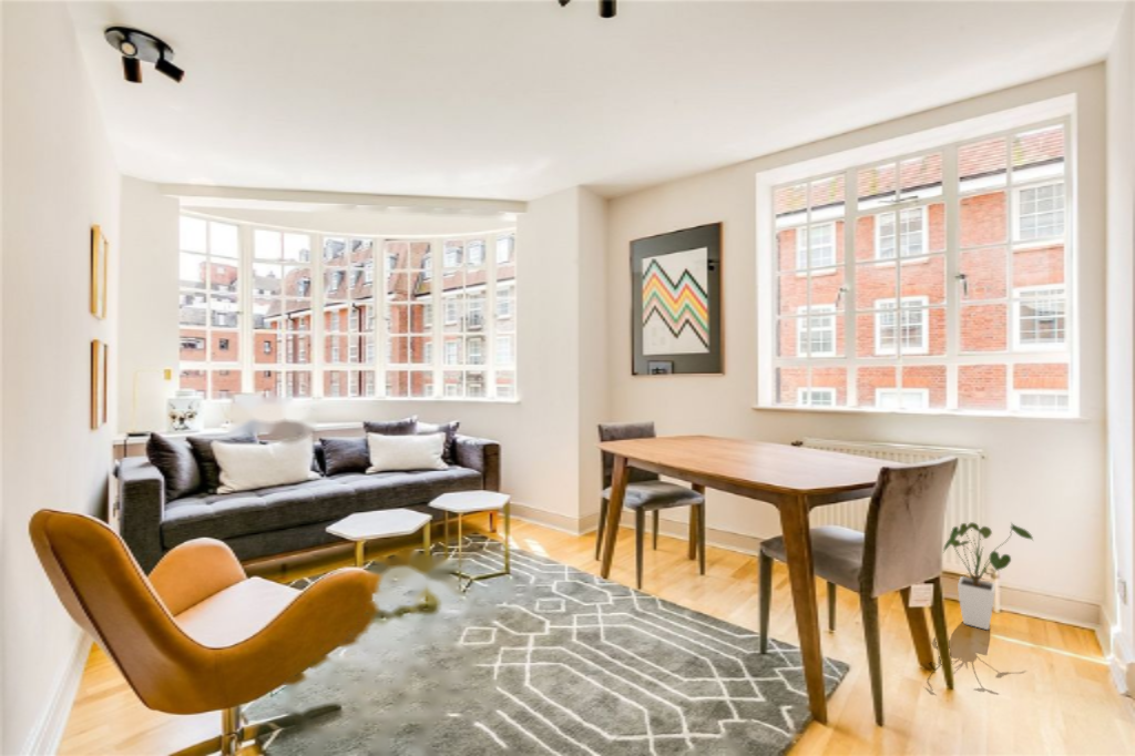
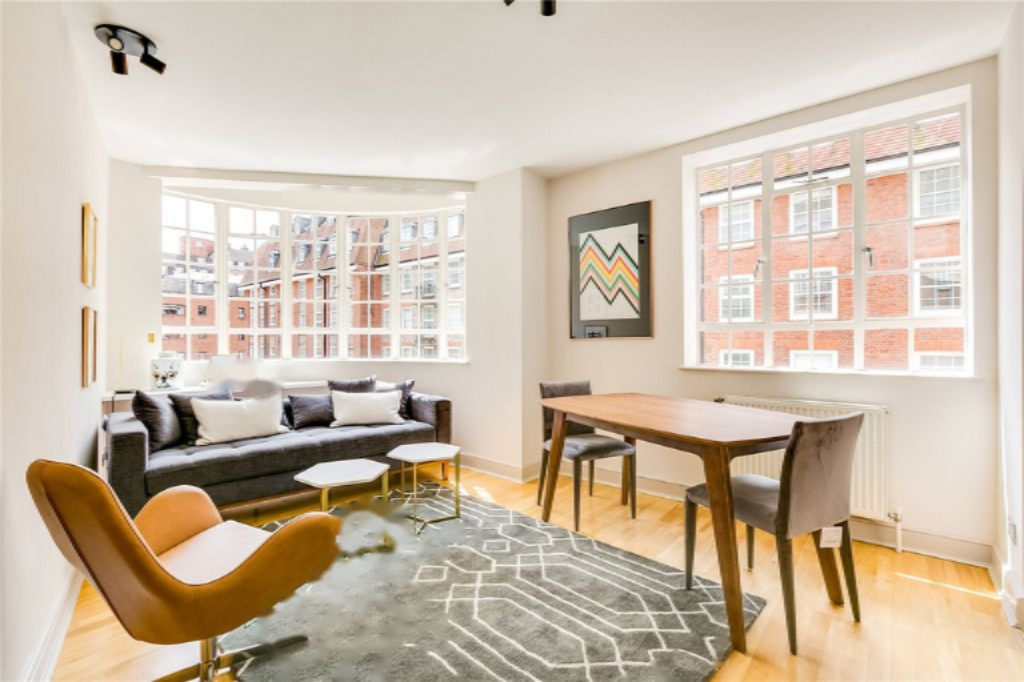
- house plant (983, 572)
